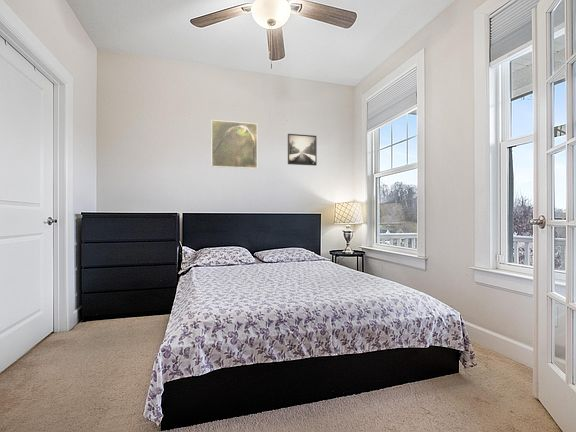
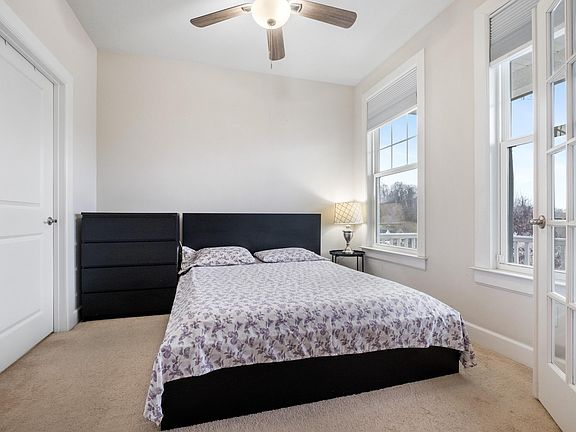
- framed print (302, 149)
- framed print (234, 144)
